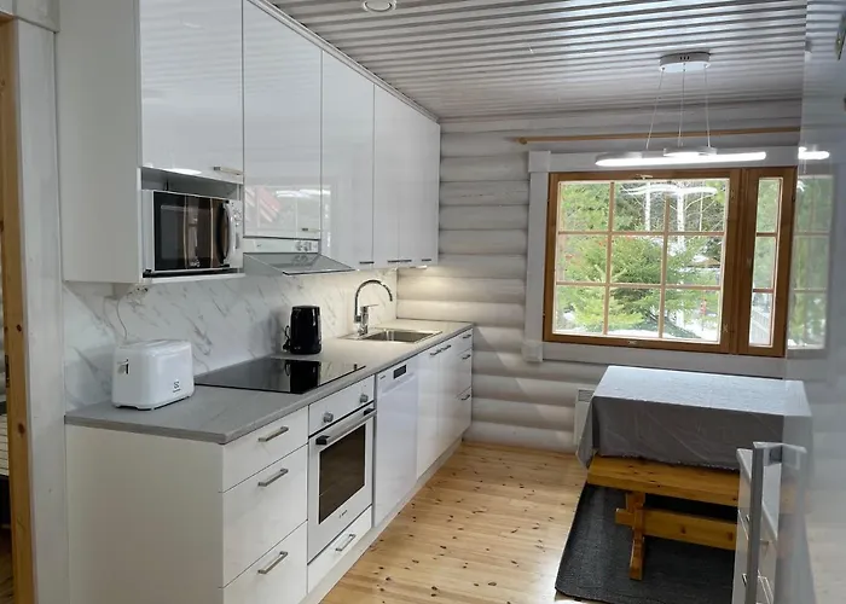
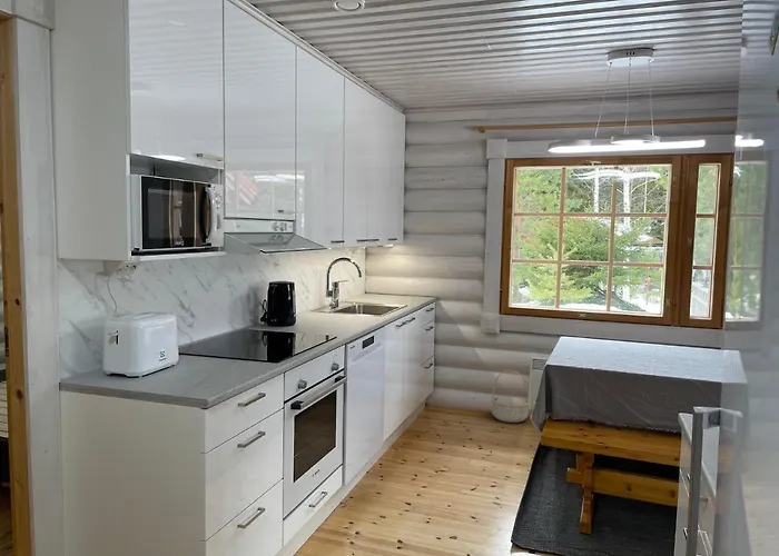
+ basket (507, 404)
